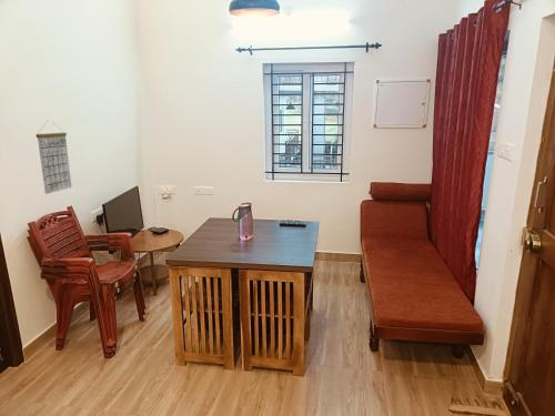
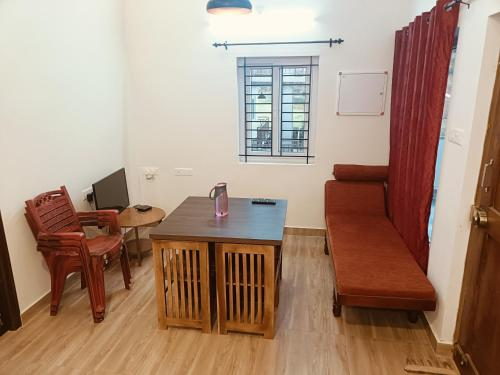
- calendar (54, 155)
